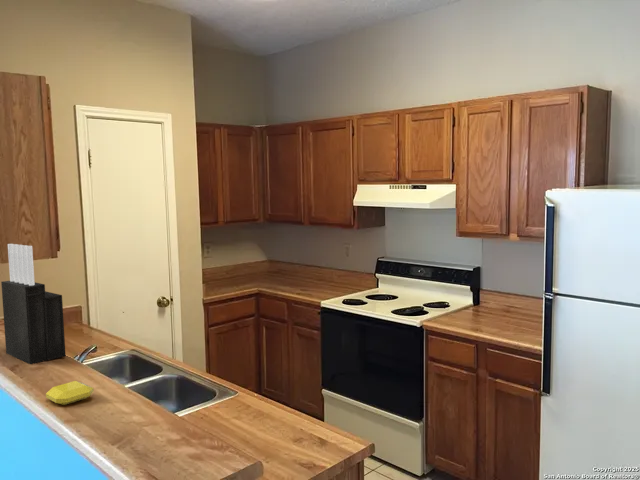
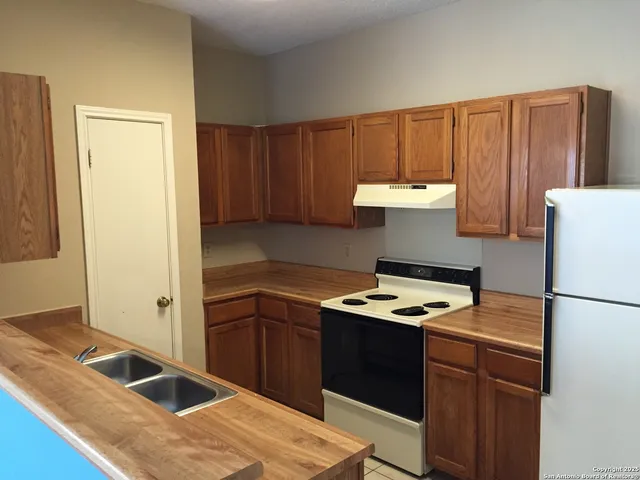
- knife block (36, 299)
- soap bar (70, 392)
